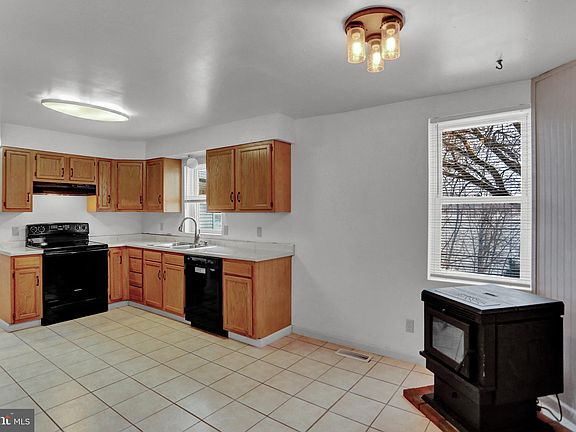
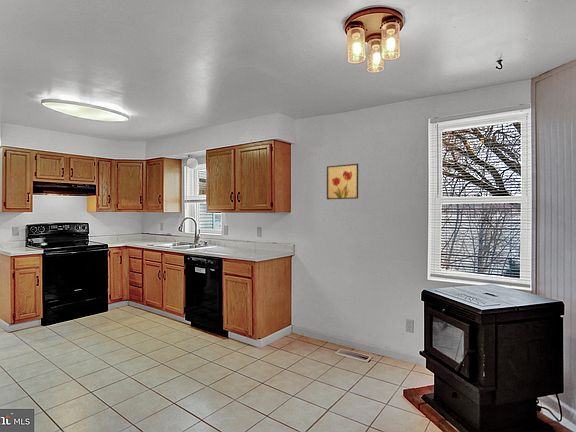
+ wall art (342, 182)
